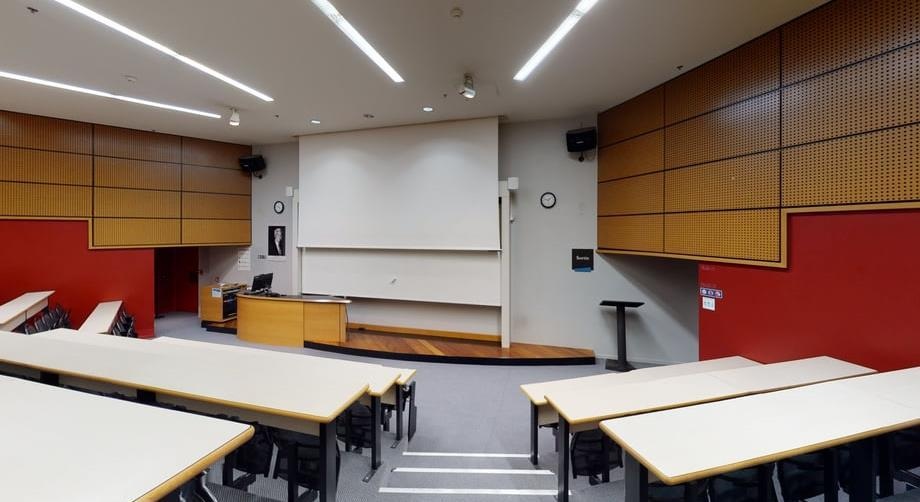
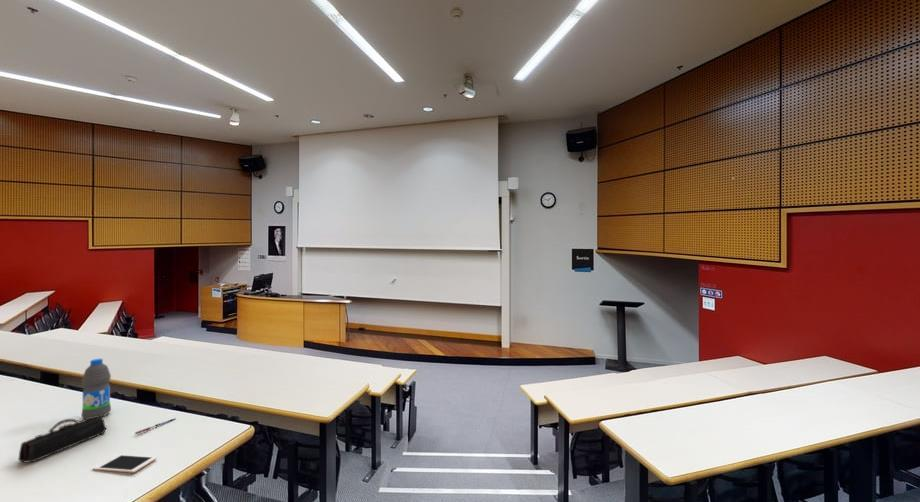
+ pencil case (65, 432)
+ pen (156, 425)
+ water bottle (96, 387)
+ cell phone (125, 463)
